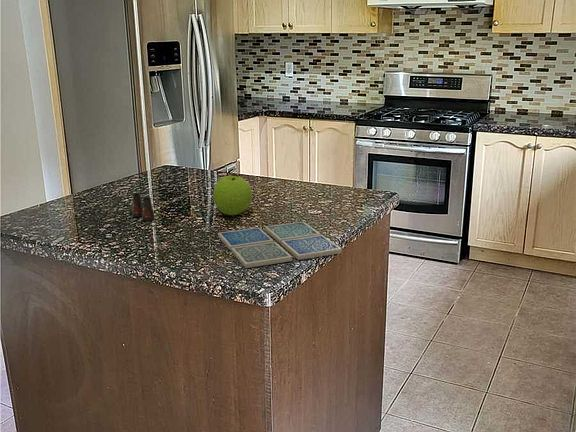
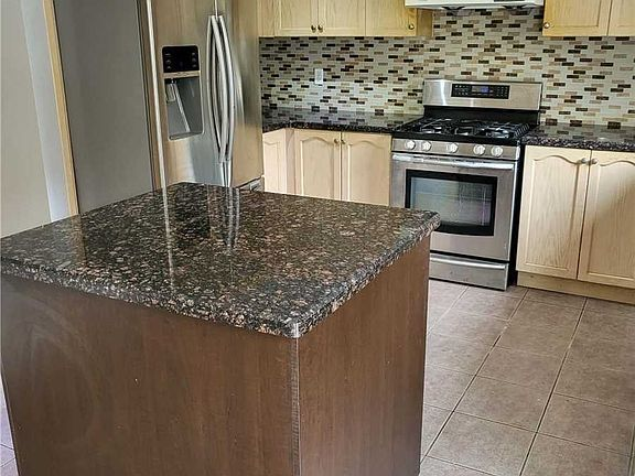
- drink coaster (276, 243)
- salt shaker (140, 205)
- apple (232, 195)
